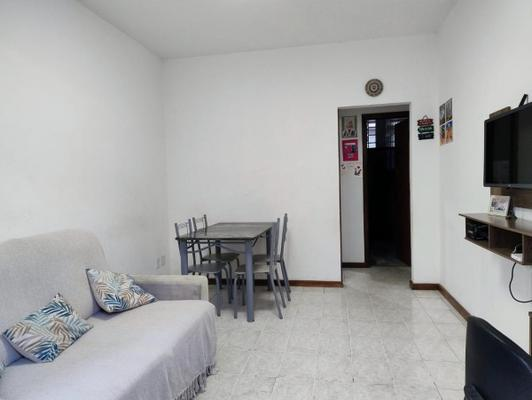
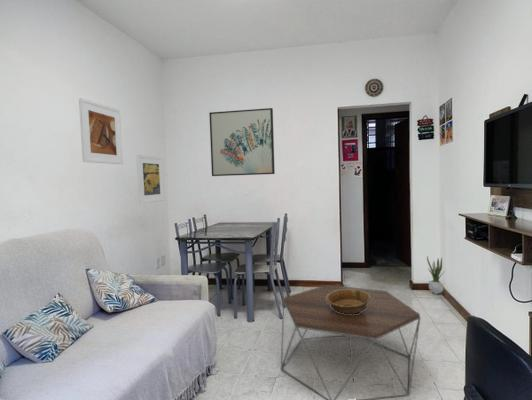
+ coffee table (346, 334)
+ decorative bowl (348, 302)
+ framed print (151, 179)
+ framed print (102, 134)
+ potted plant (436, 274)
+ wall art (241, 143)
